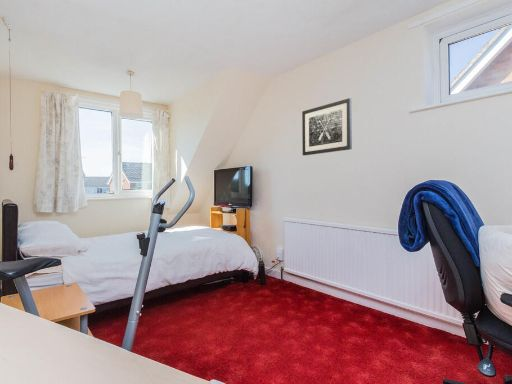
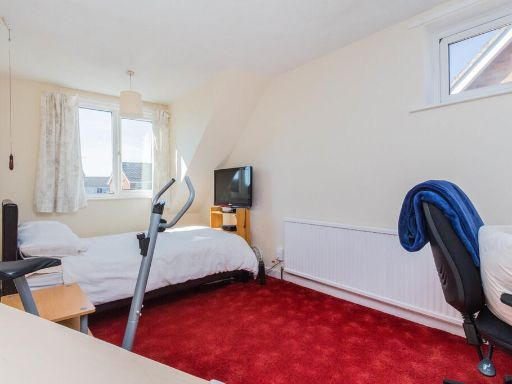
- wall art (325, 129)
